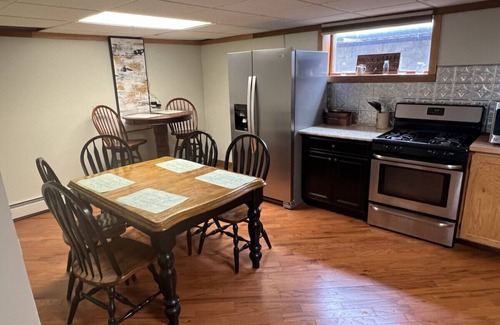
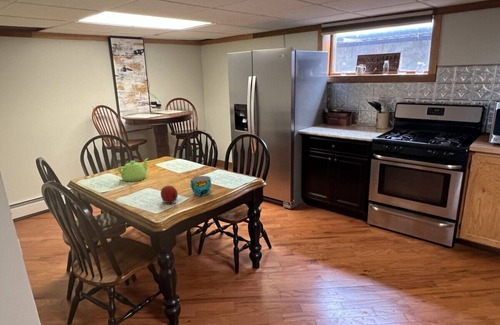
+ teapot (134, 169)
+ fruit (168, 194)
+ cup (201, 185)
